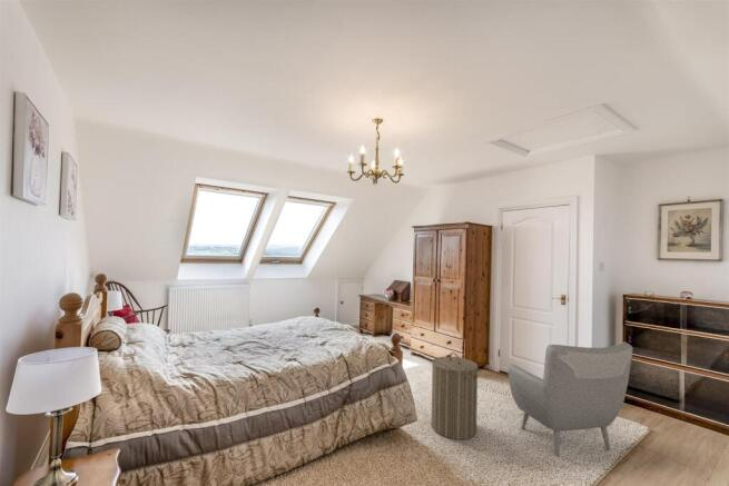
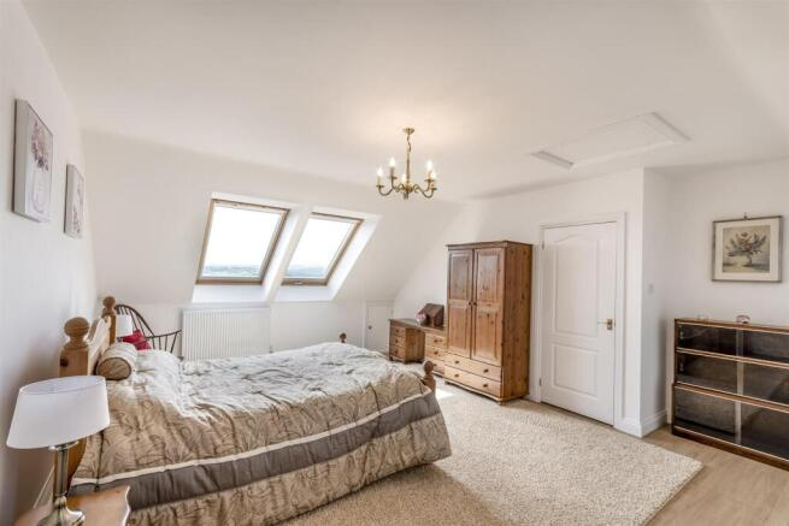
- laundry hamper (454, 390)
- armchair (572, 389)
